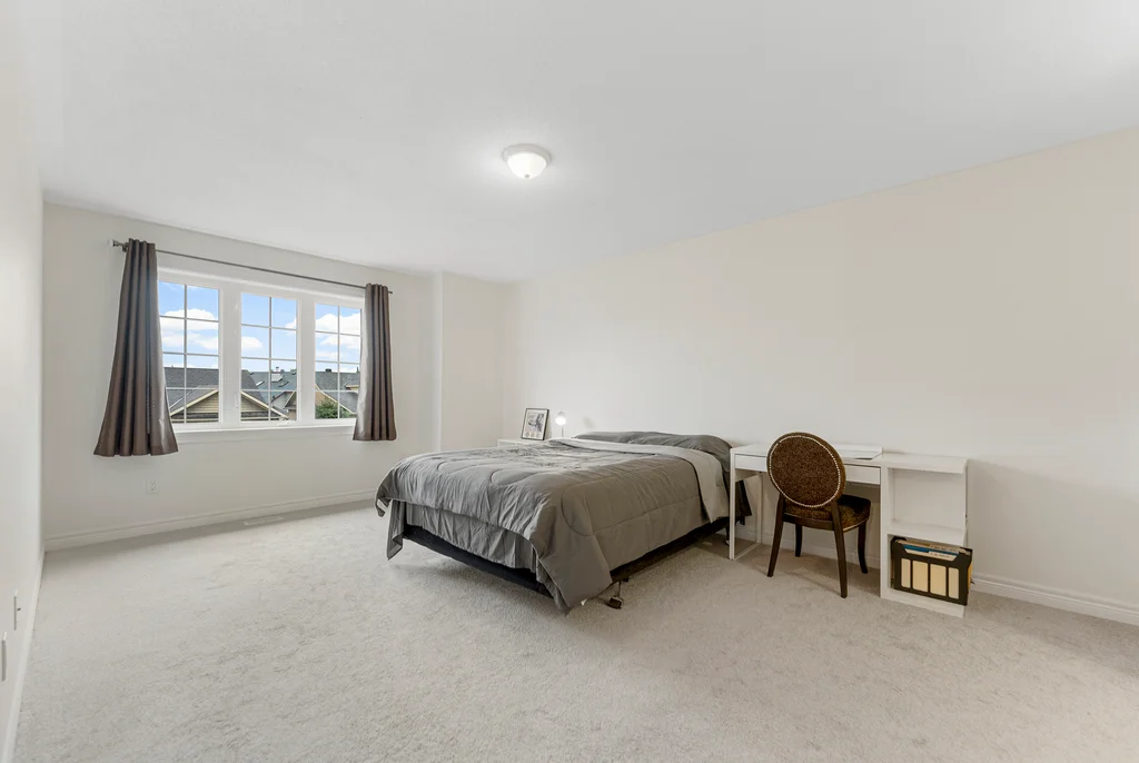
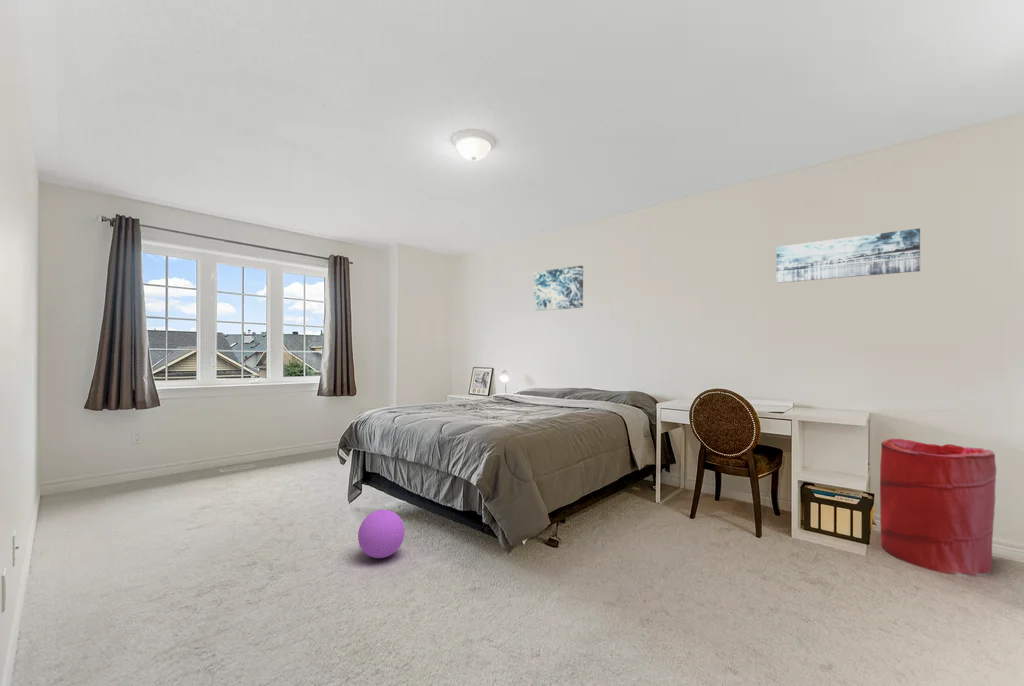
+ wall art (842, 258)
+ ball (381, 533)
+ laundry hamper (934, 499)
+ wall art (557, 289)
